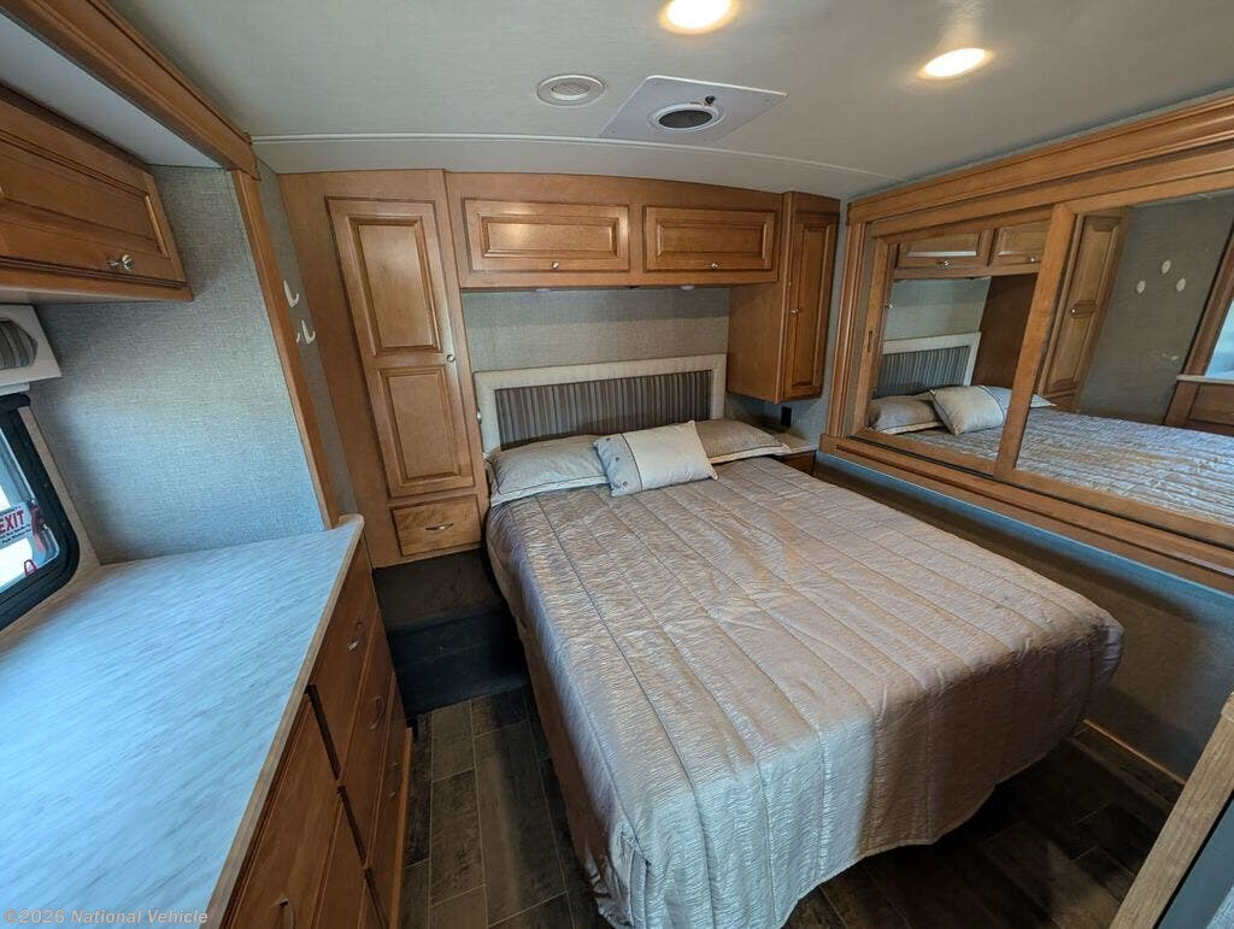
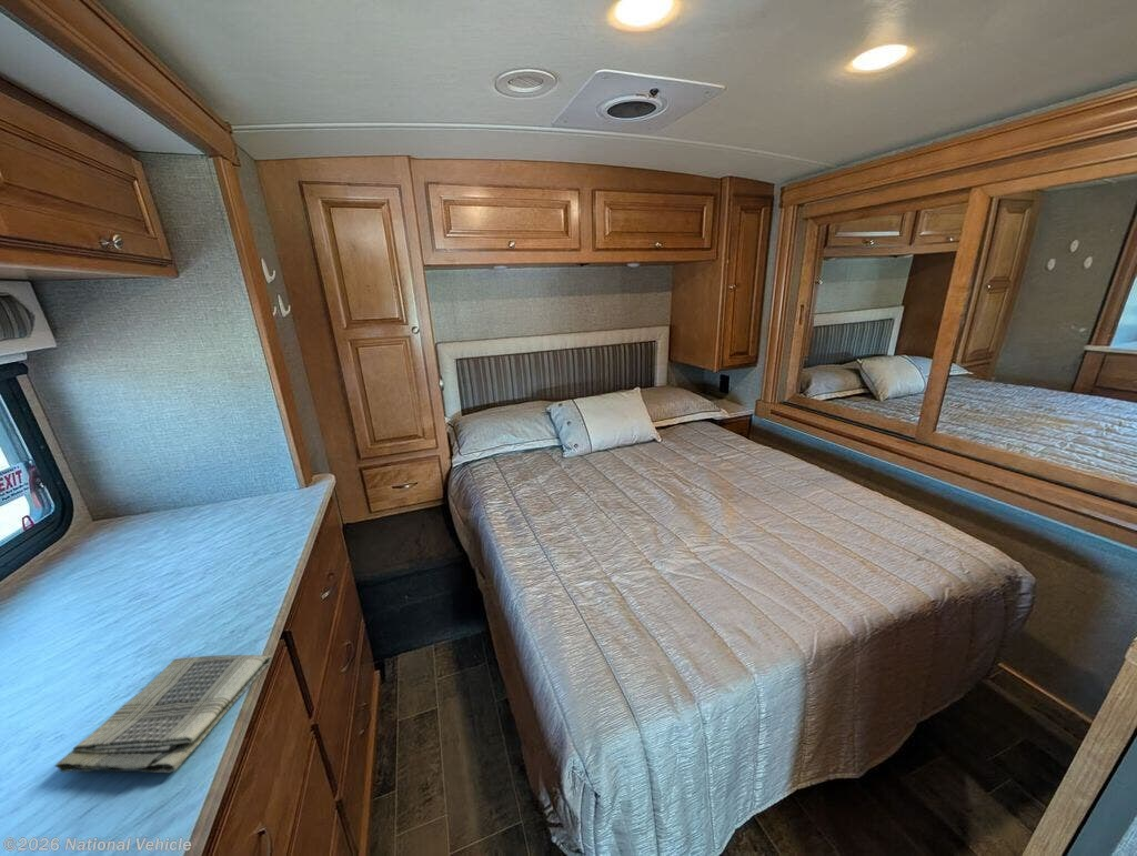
+ dish towel (174, 704)
